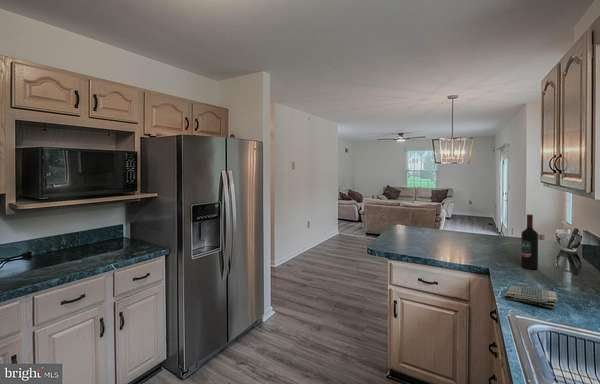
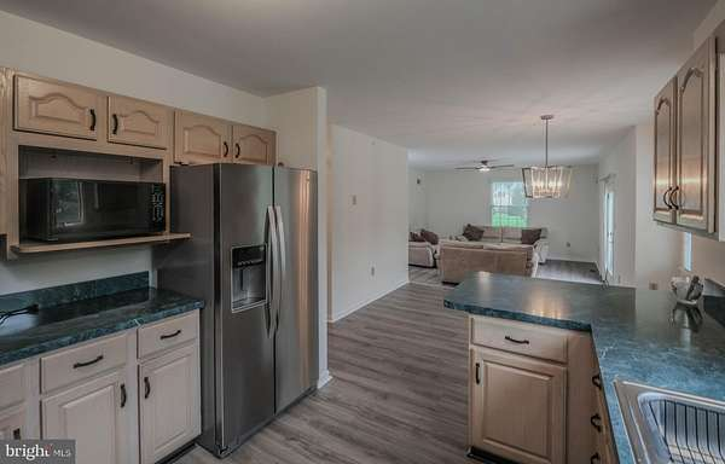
- dish towel (530, 294)
- wine bottle (529, 241)
